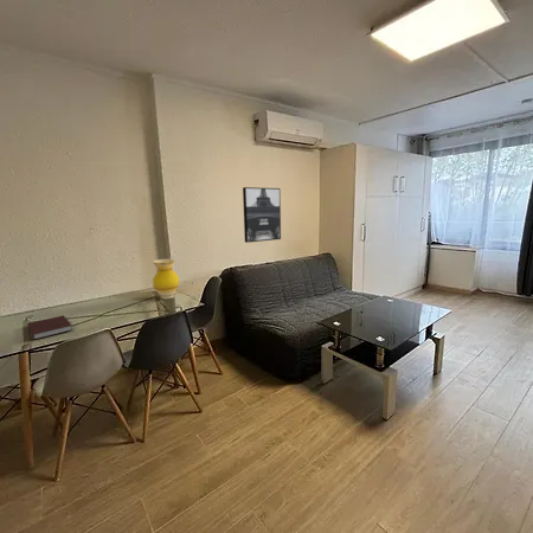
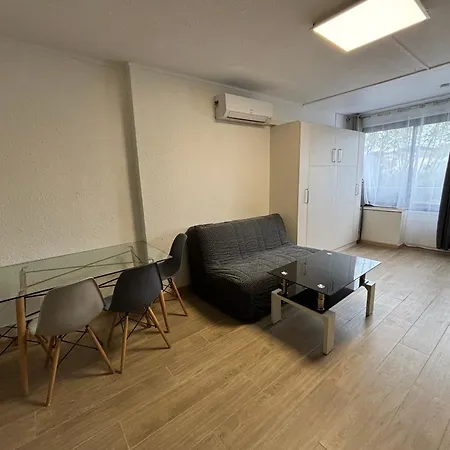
- wall art (262, 214)
- vase (166, 278)
- notebook (50, 326)
